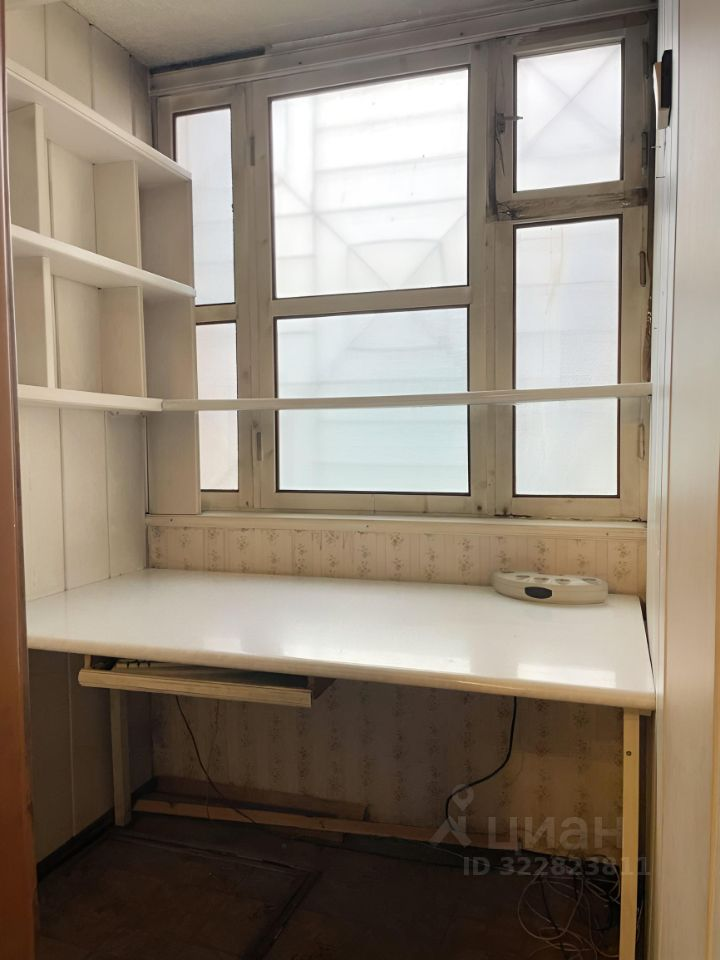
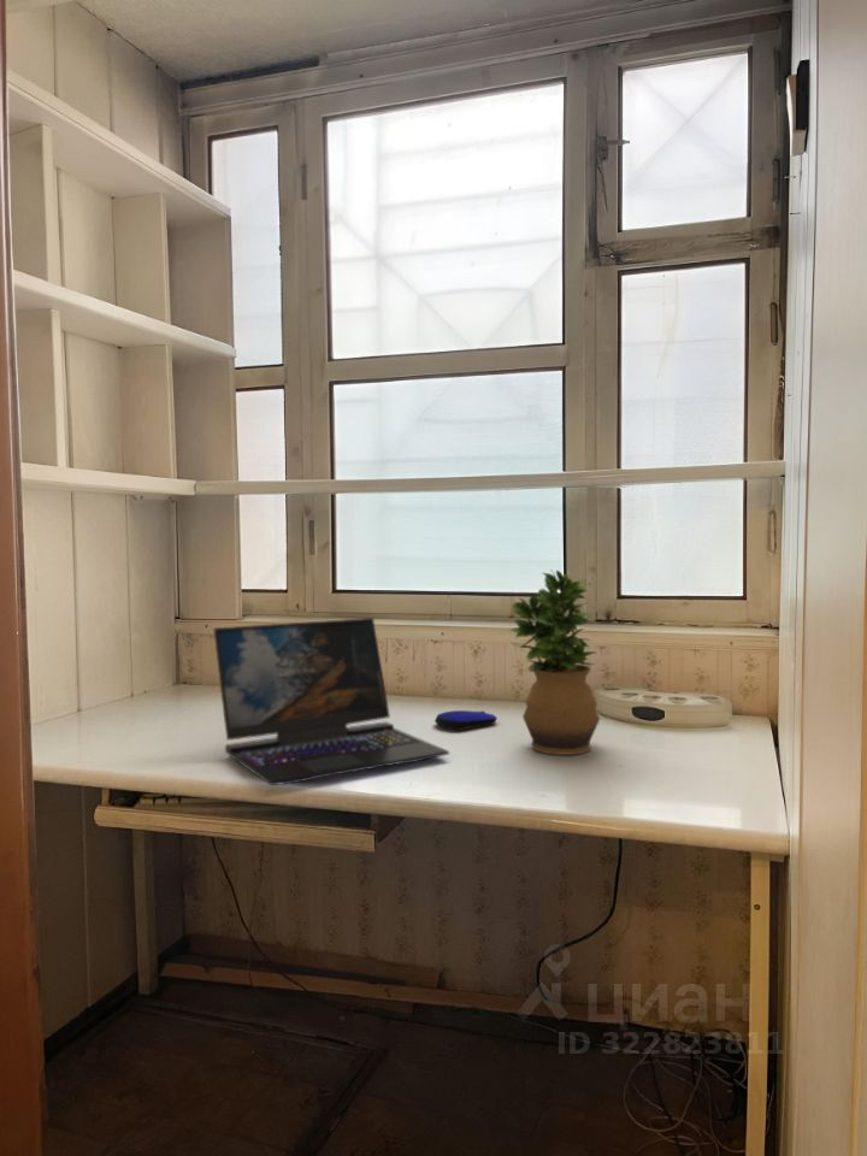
+ laptop (328, 691)
+ computer mouse (466, 716)
+ potted plant (552, 659)
